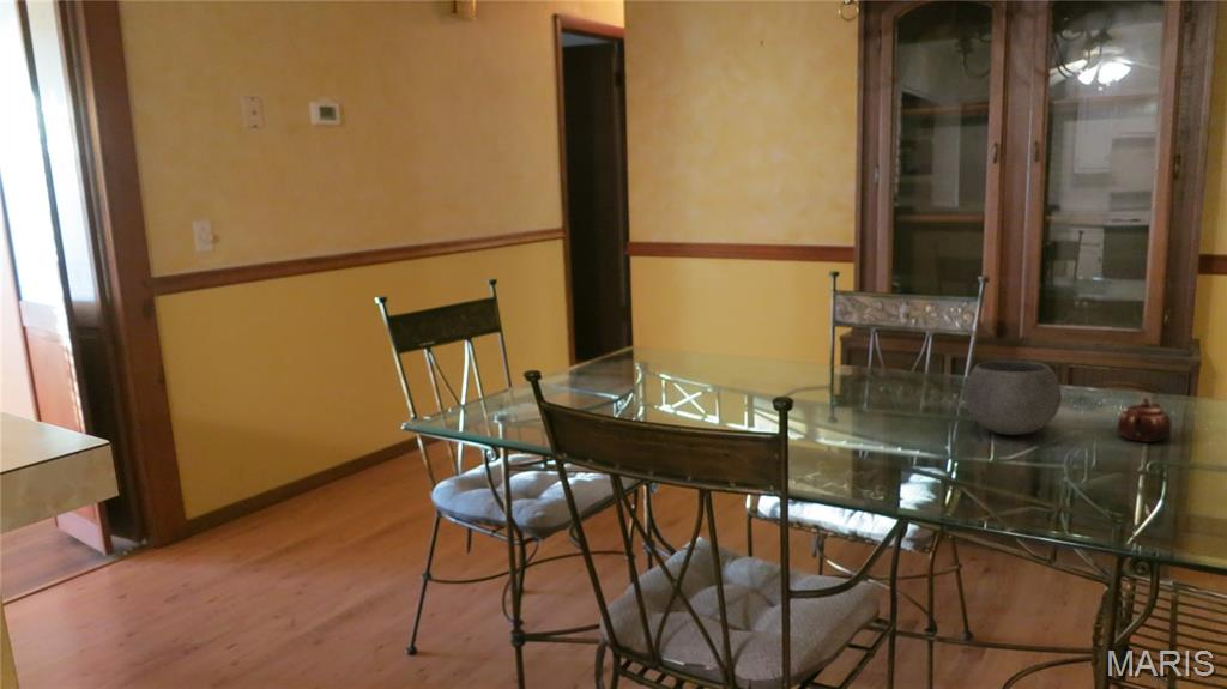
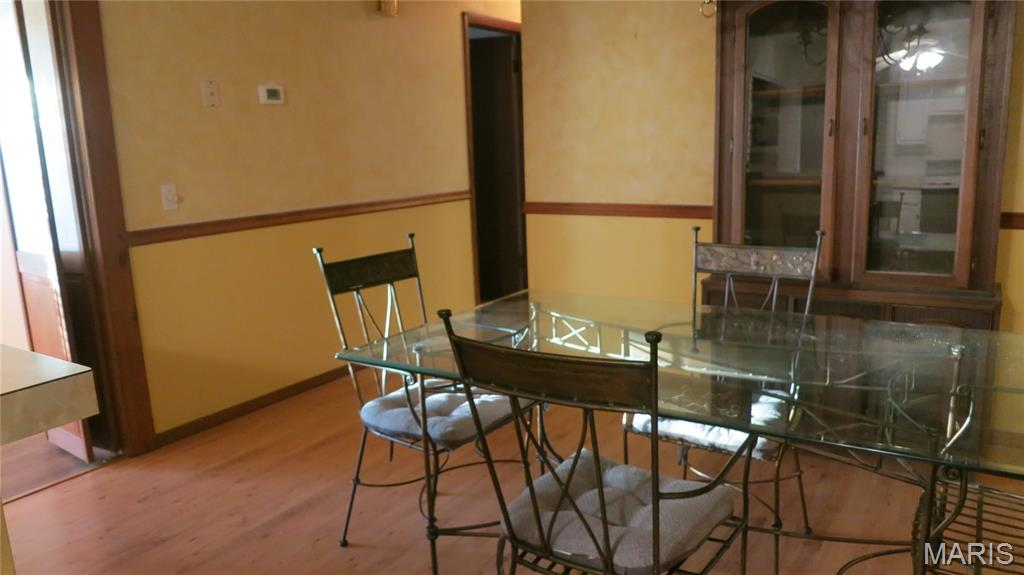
- bowl (1011, 399)
- teapot (1143, 417)
